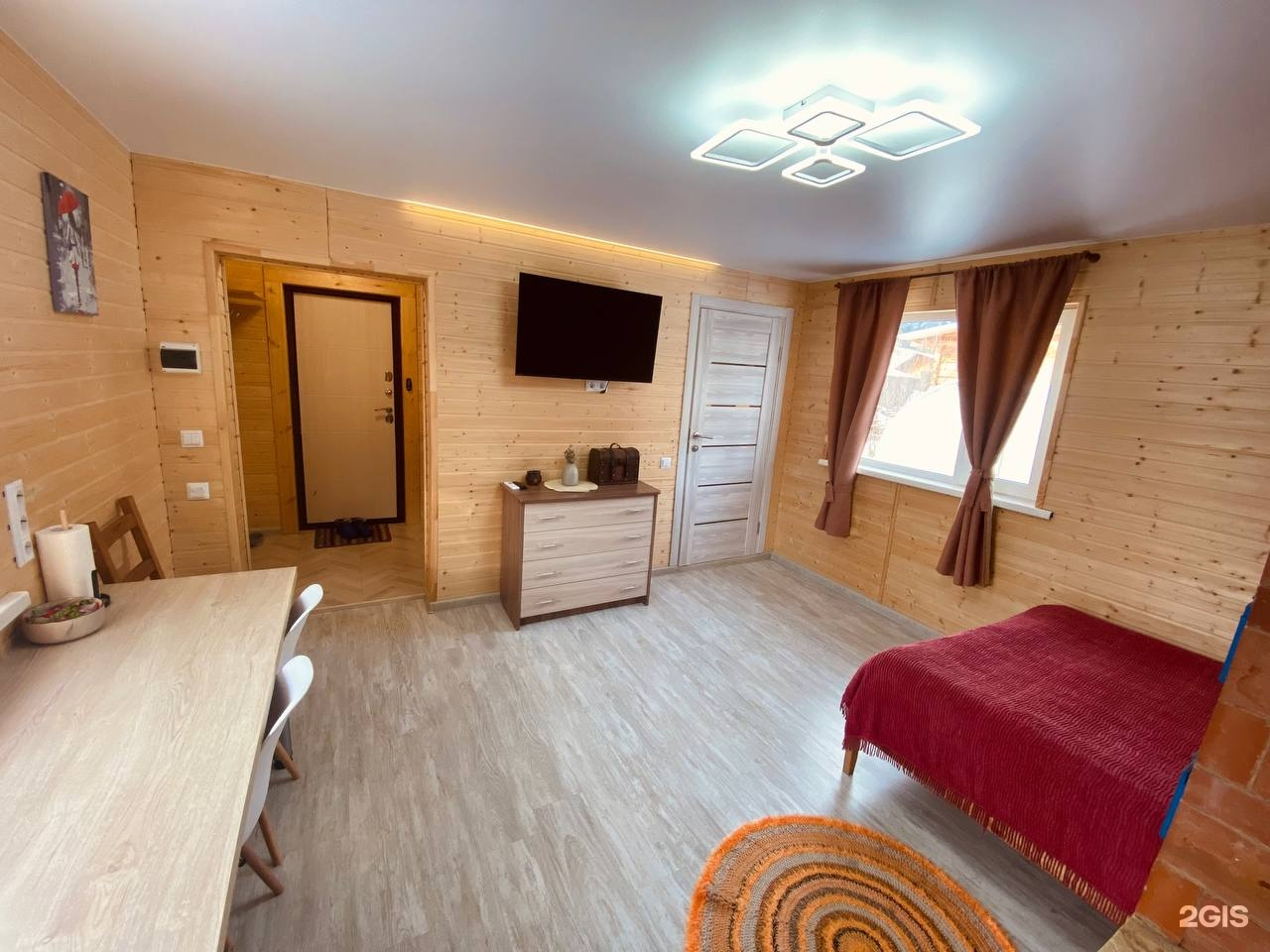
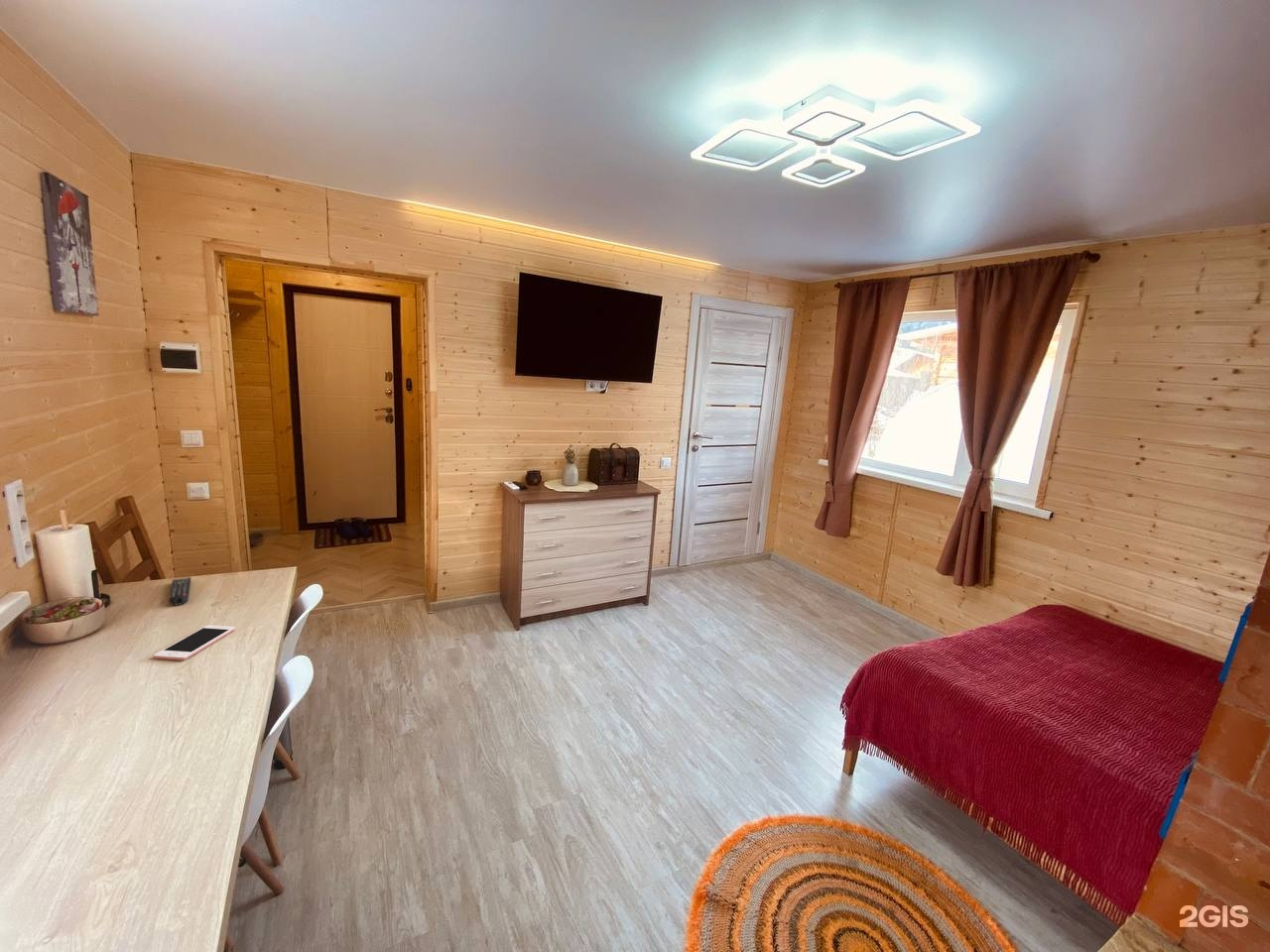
+ remote control (181, 589)
+ cell phone (196, 642)
